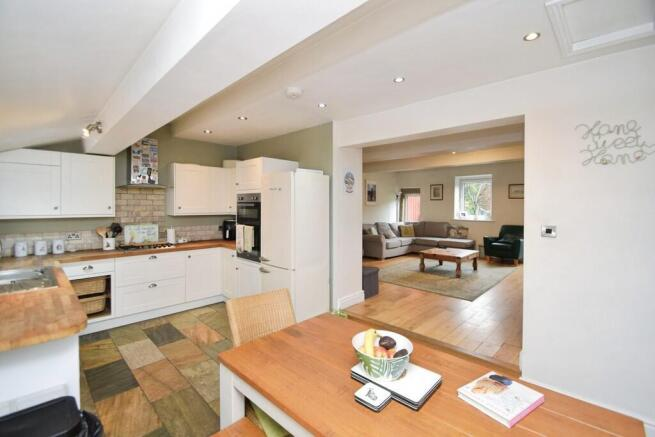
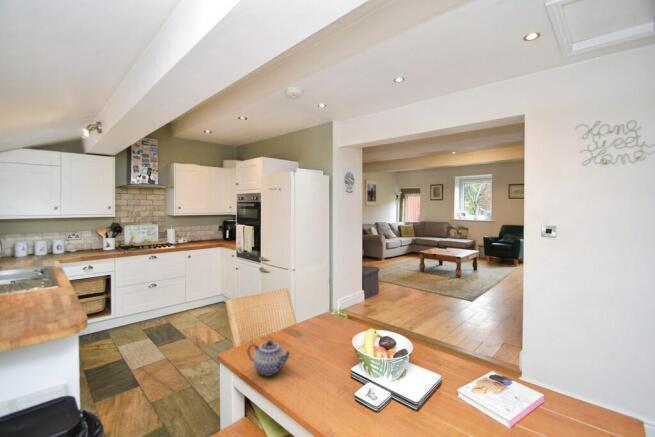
+ teapot (269, 355)
